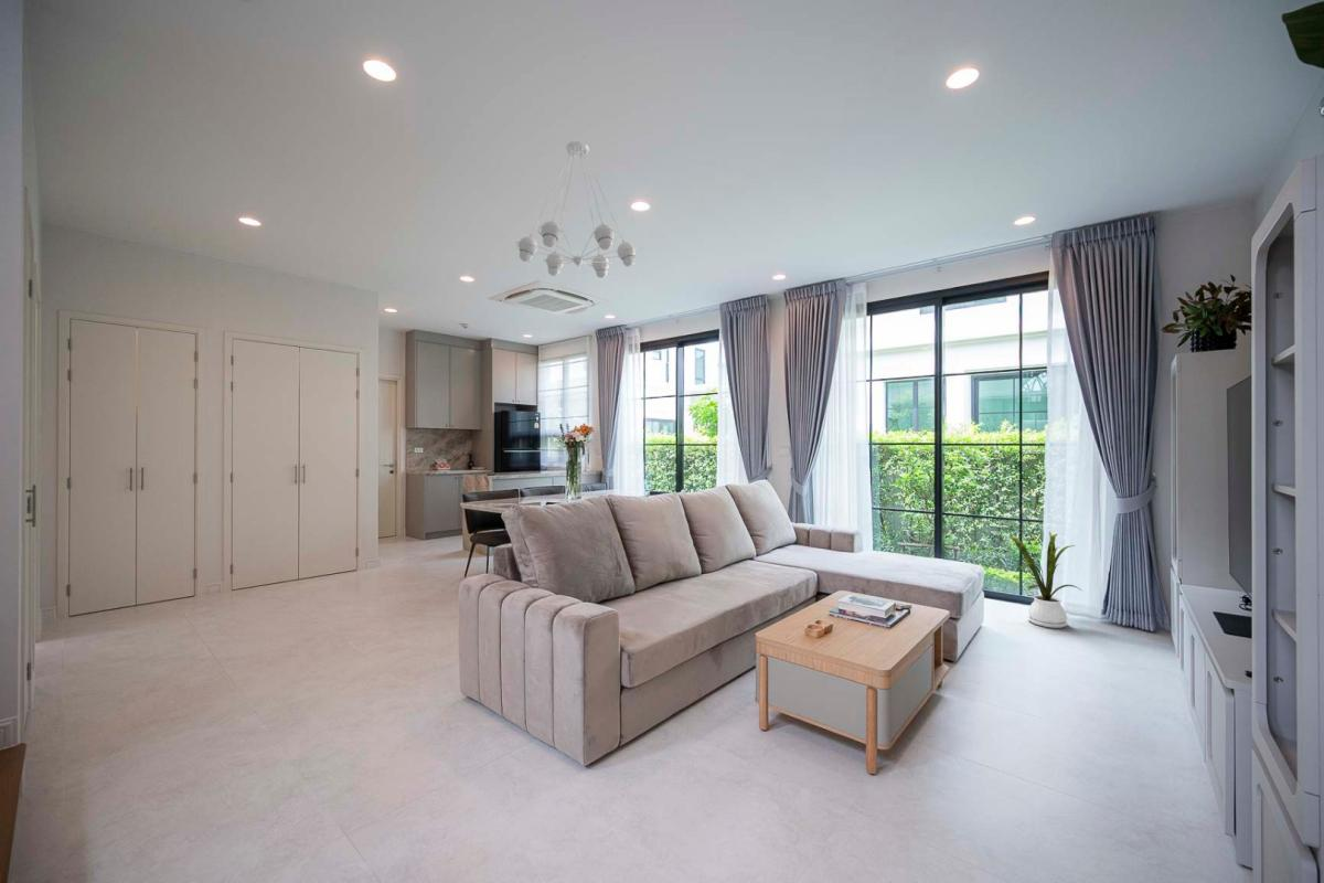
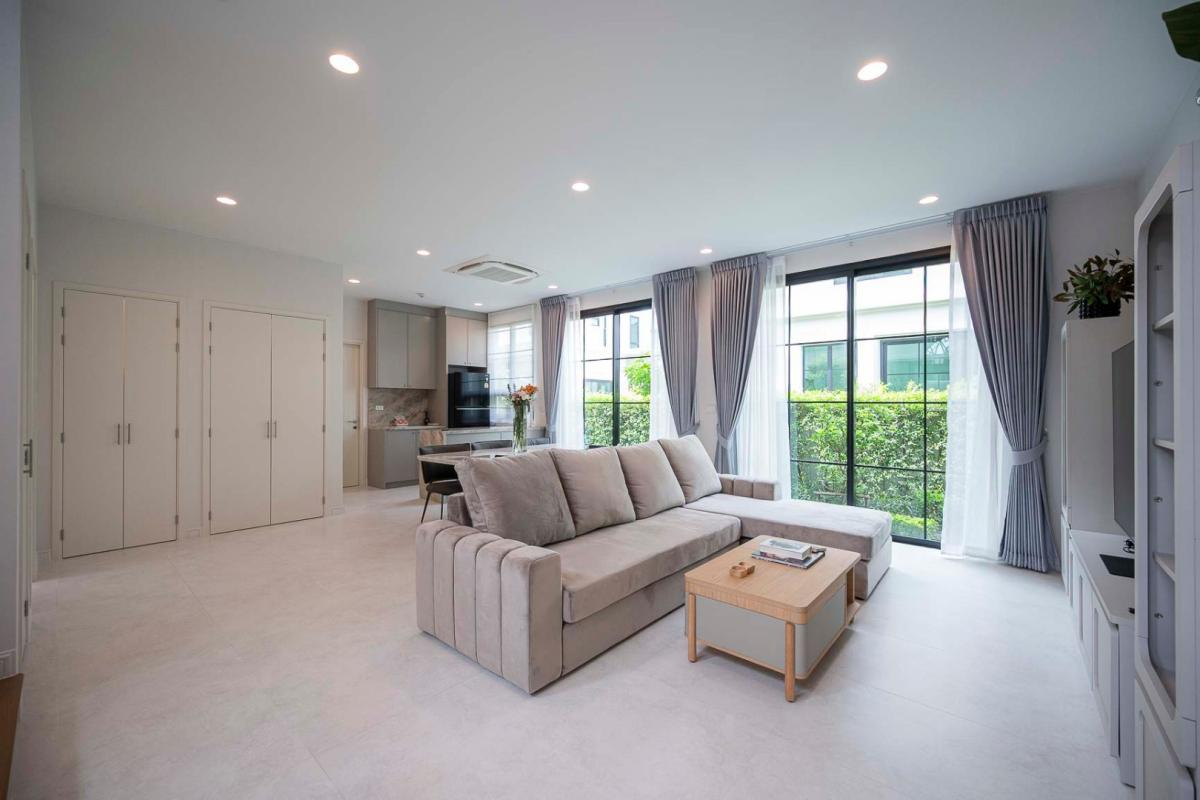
- house plant (1042, 572)
- chandelier (589, 206)
